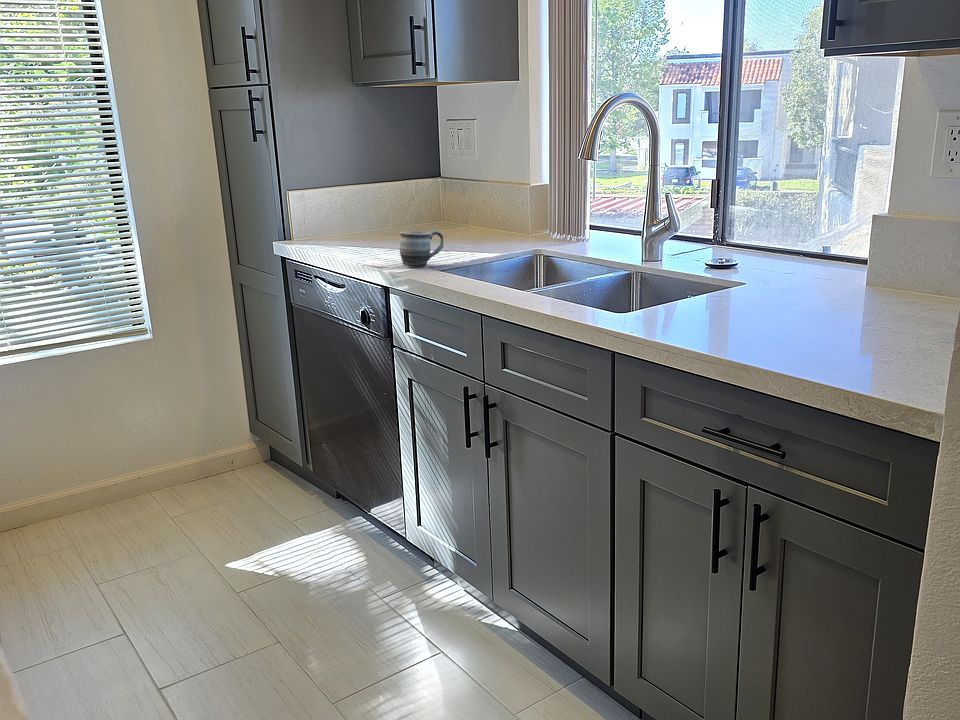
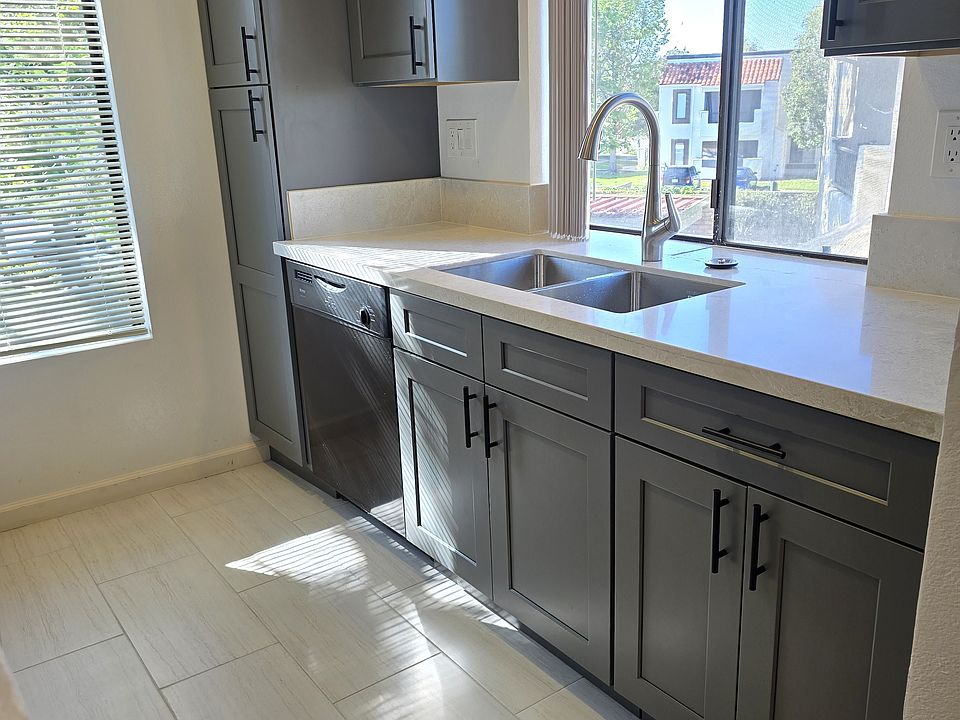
- mug (420, 247)
